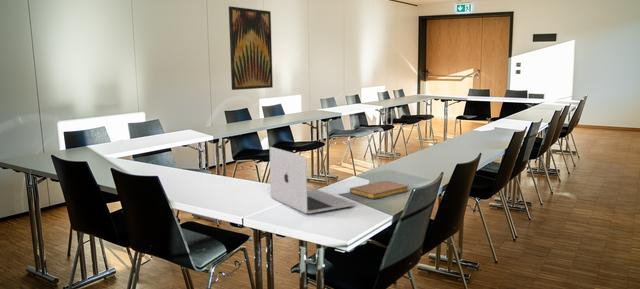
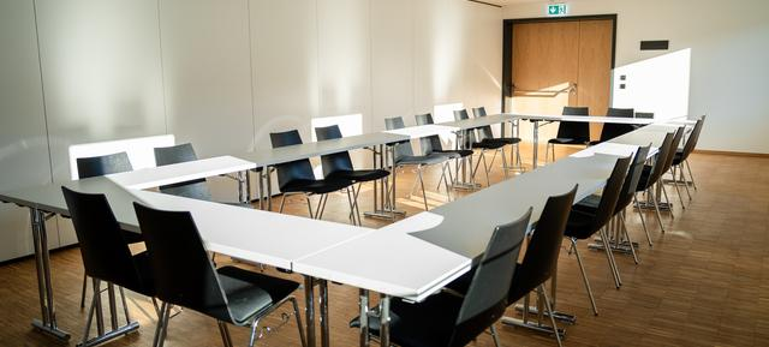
- notebook (379, 189)
- laptop (306, 175)
- wall art (251, 49)
